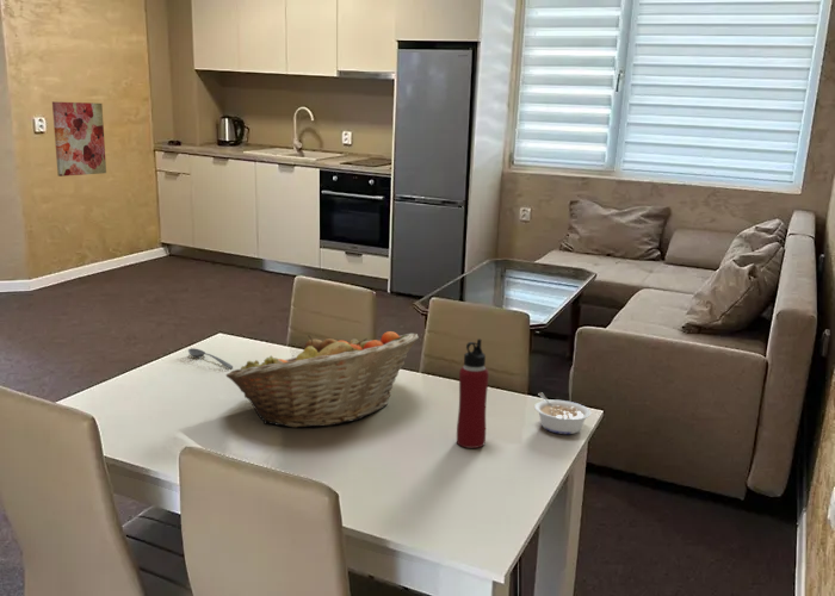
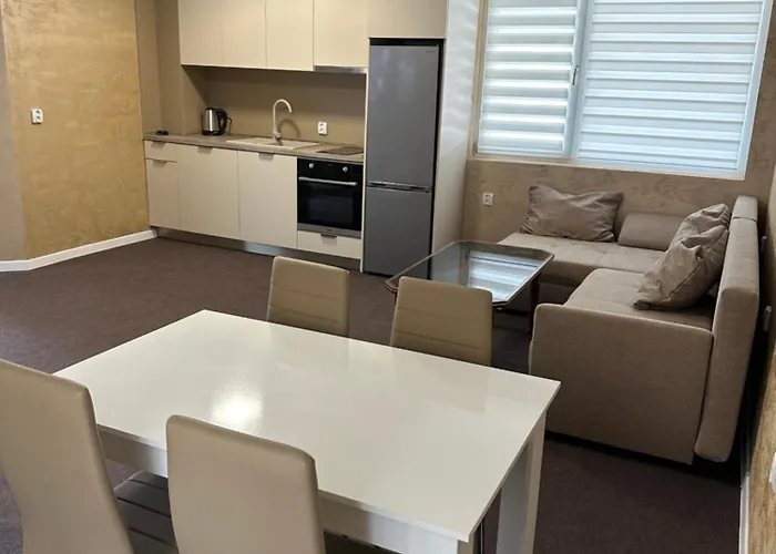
- fruit basket (326, 370)
- wall art (80, 138)
- water bottle (472, 392)
- soupspoon (210, 355)
- legume (559, 416)
